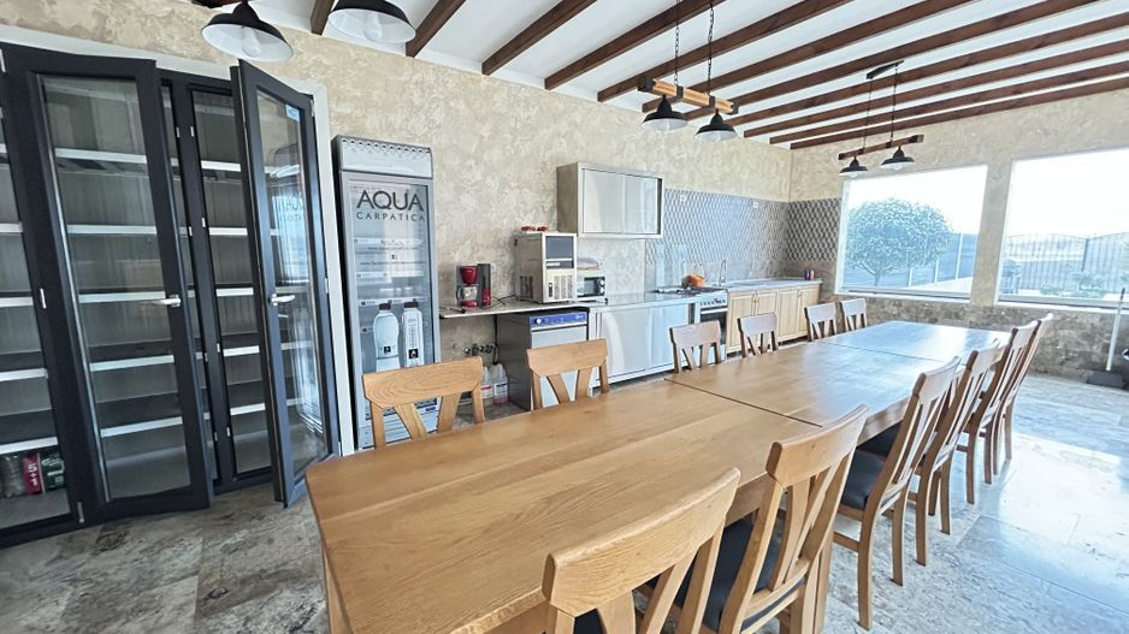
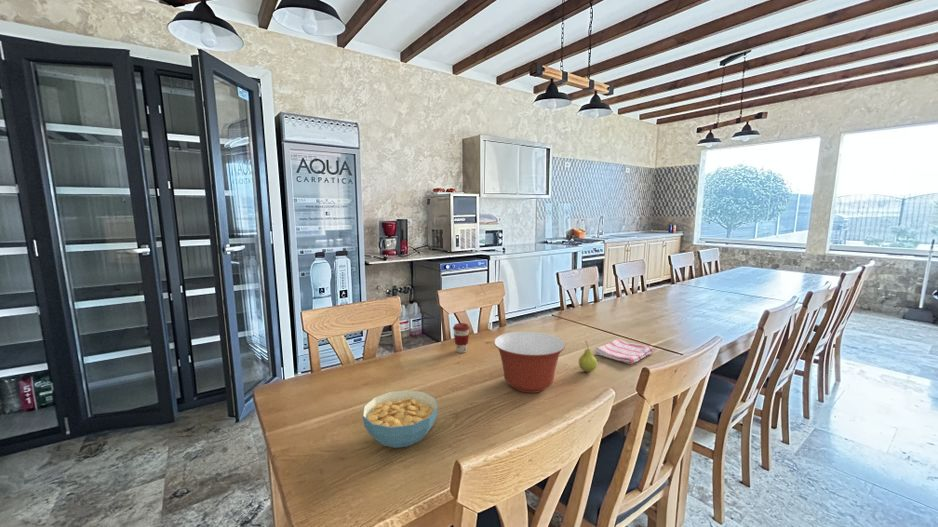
+ coffee cup (461, 338)
+ fruit (588, 356)
+ mixing bowl (528, 363)
+ cereal bowl (400, 423)
+ dish towel (624, 349)
